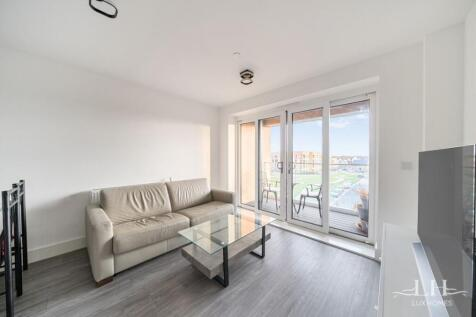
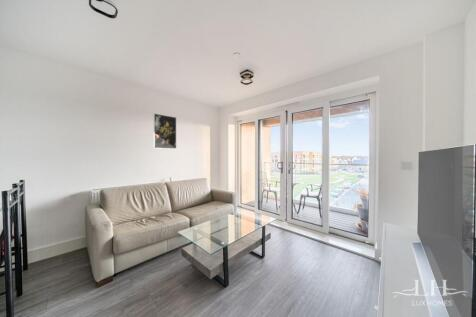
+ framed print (165, 132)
